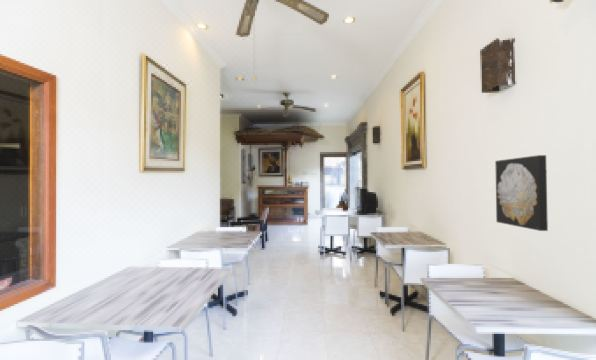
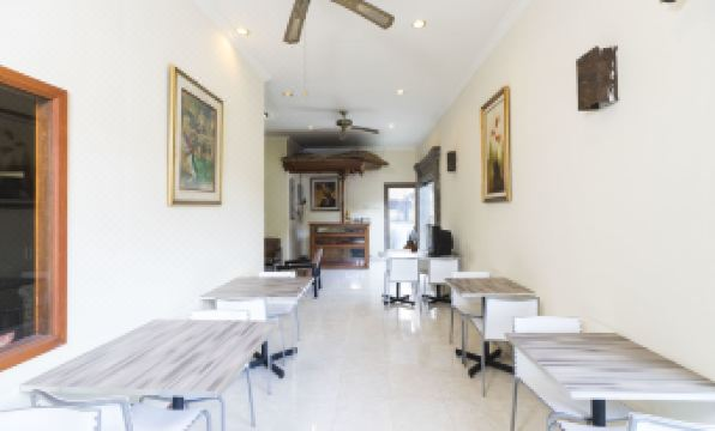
- wall art (519, 192)
